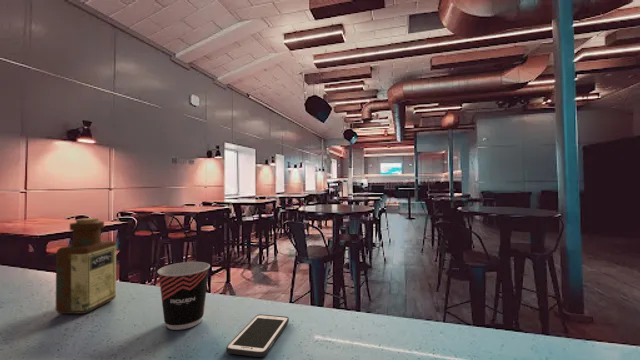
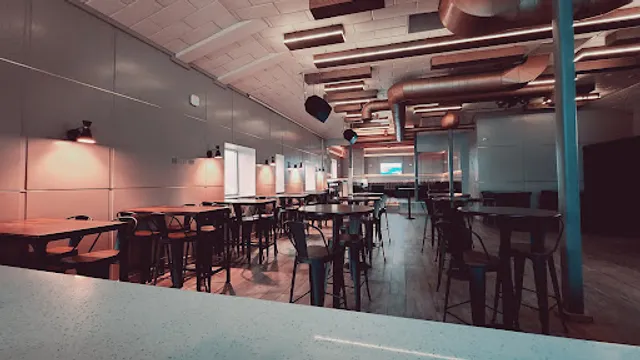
- cell phone (260, 333)
- bottle (87, 262)
- cup (184, 294)
